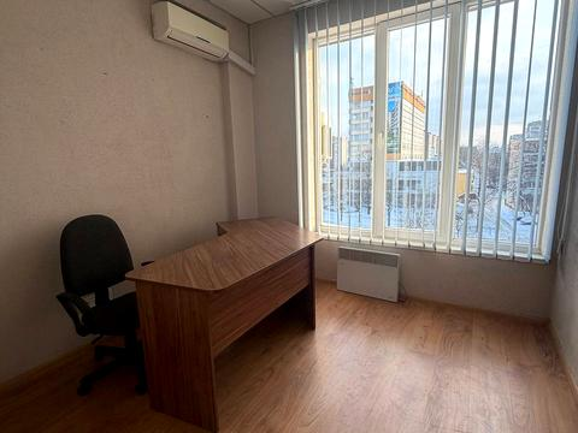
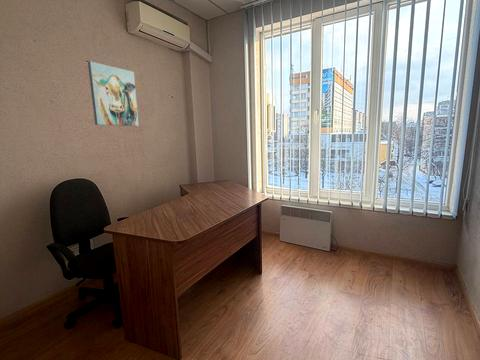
+ wall art (115, 96)
